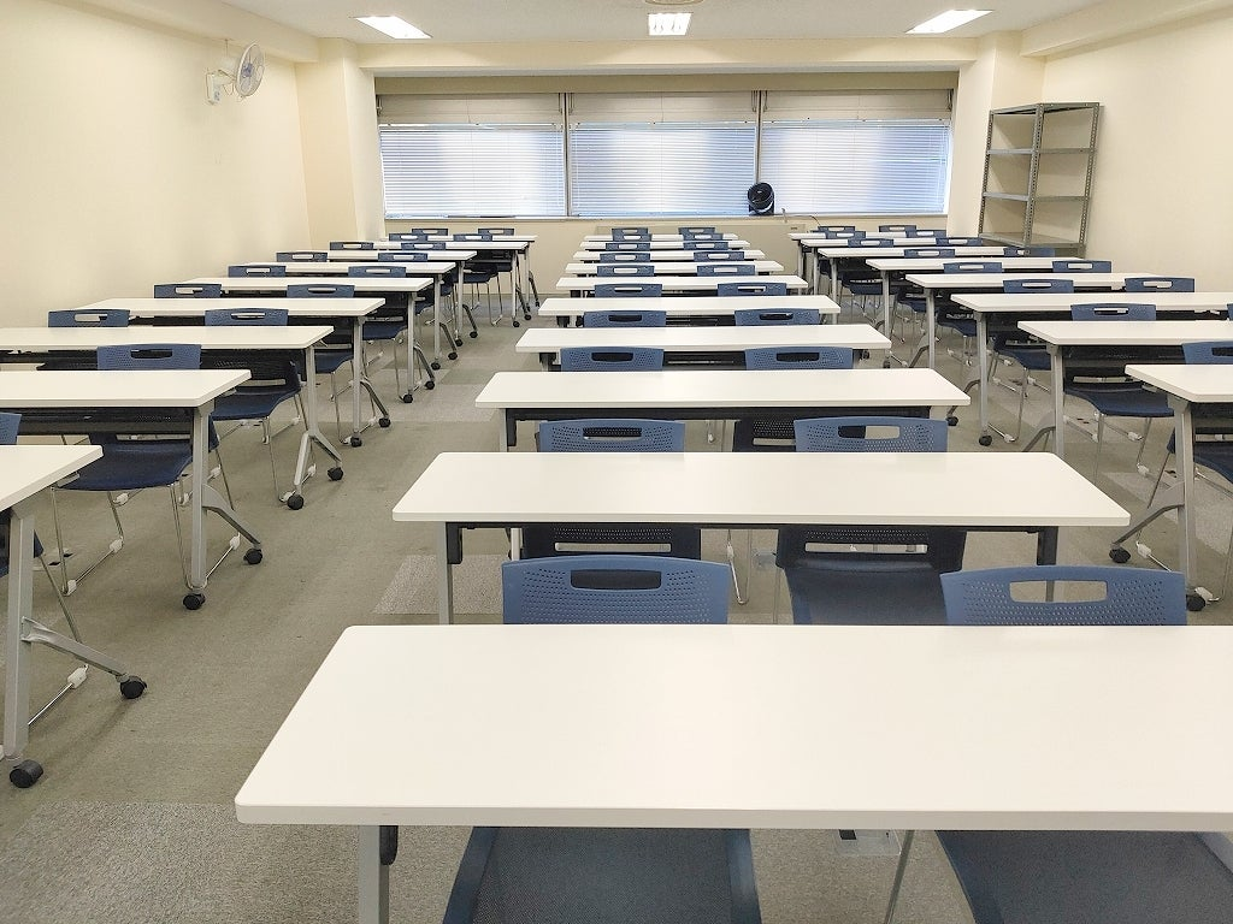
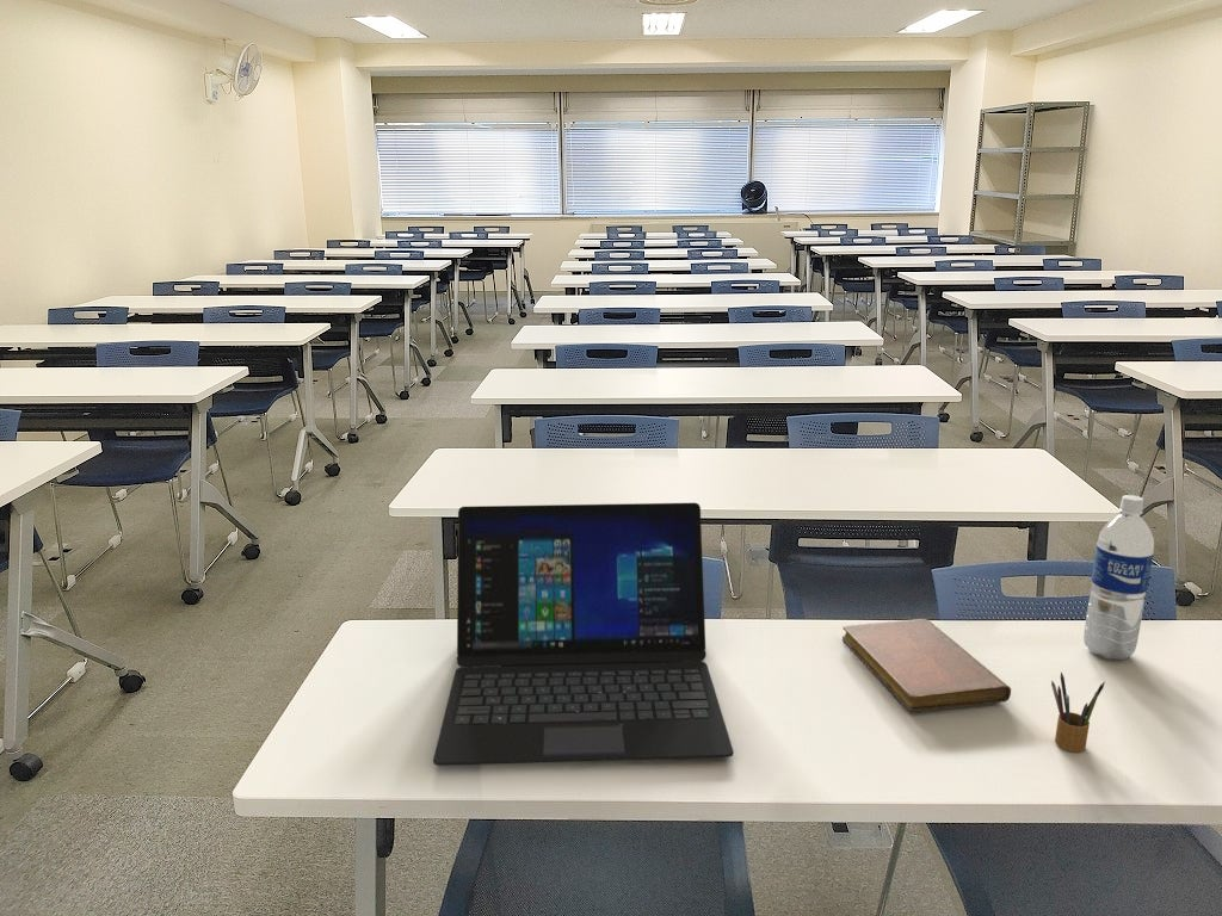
+ notebook (920, 661)
+ water bottle (1119, 576)
+ pencil box (1075, 713)
+ laptop (581, 618)
